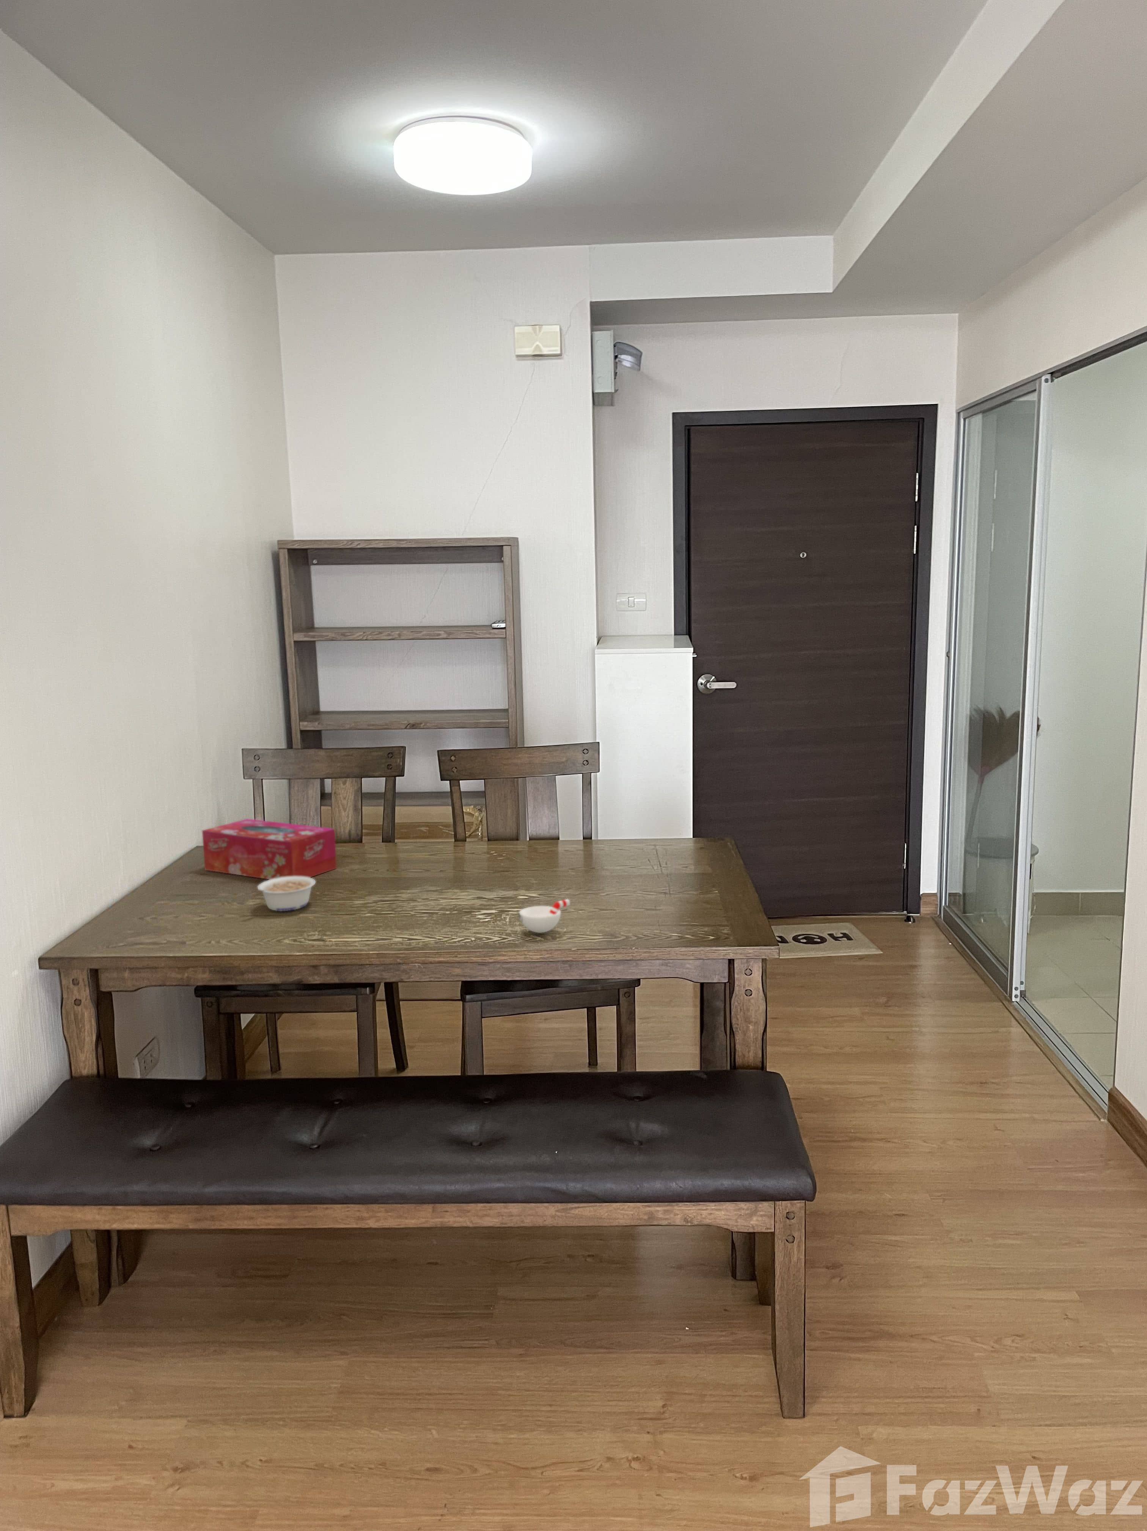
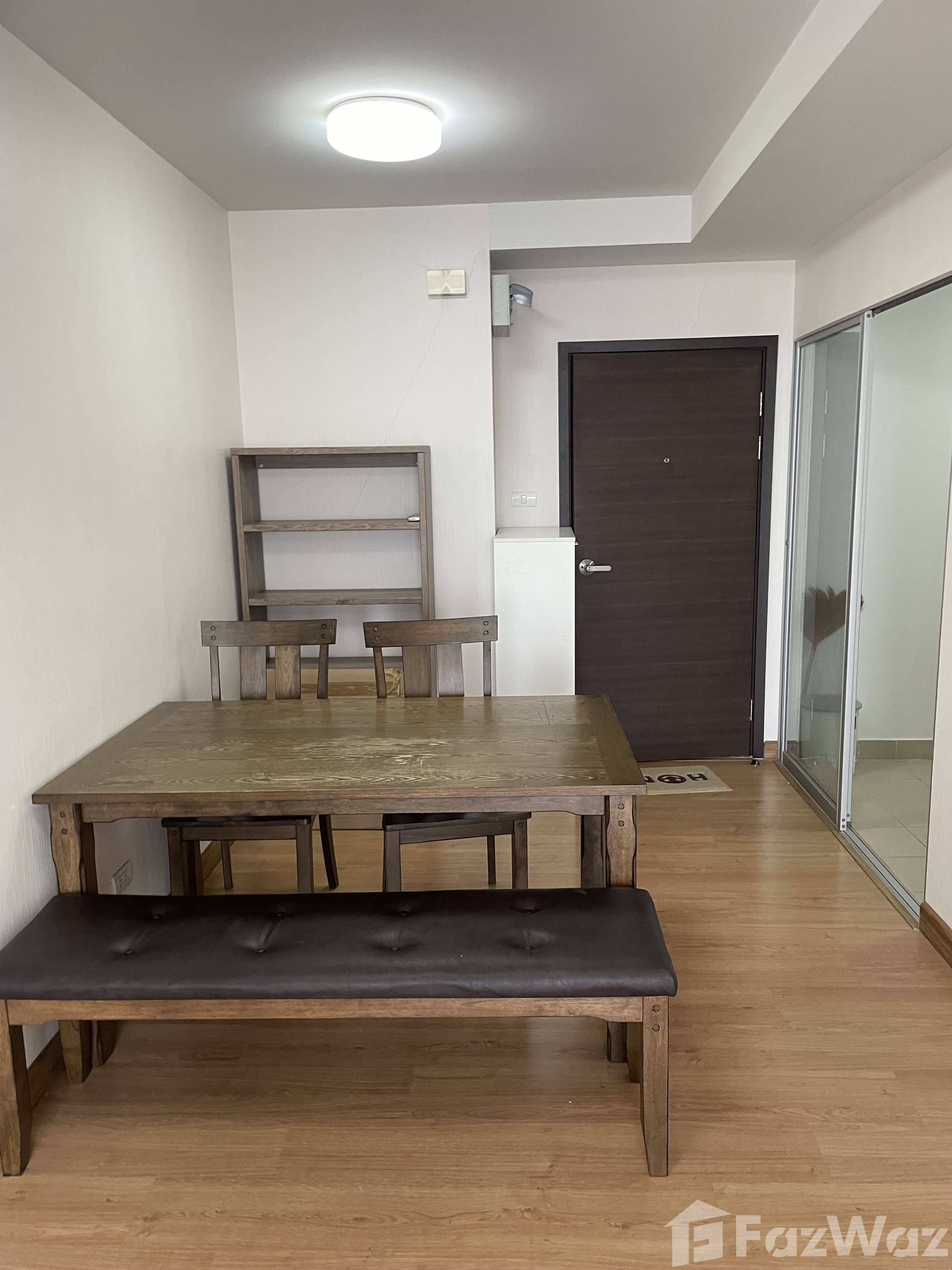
- tissue box (270, 850)
- legume (287, 893)
- cup (543, 917)
